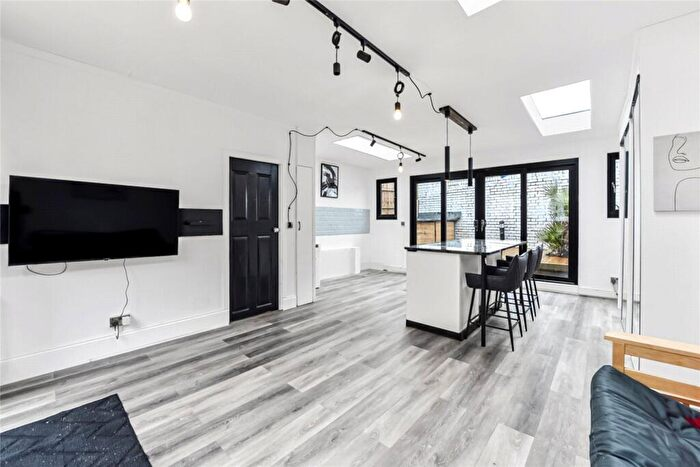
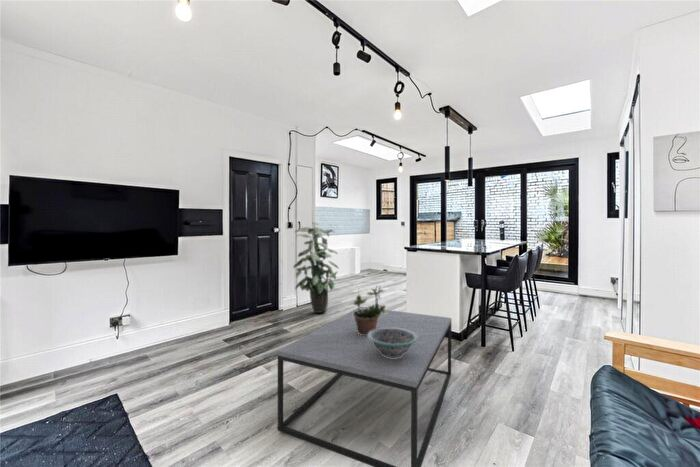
+ decorative bowl (392, 344)
+ indoor plant (315, 267)
+ coffee table (378, 365)
+ potted plant (368, 307)
